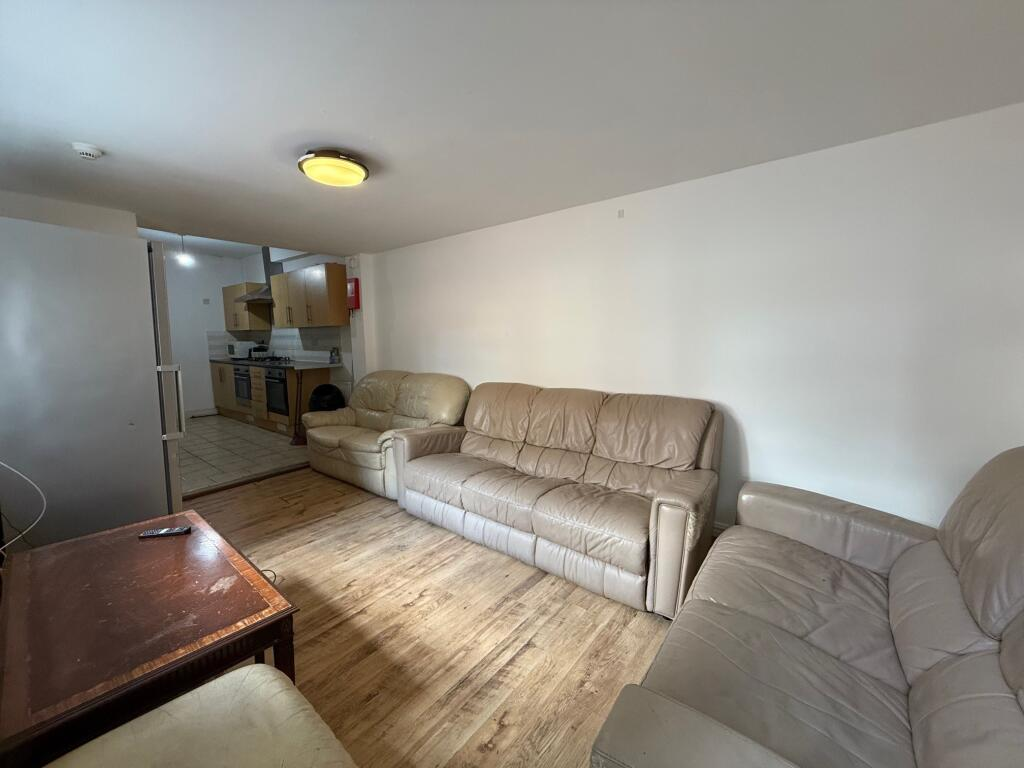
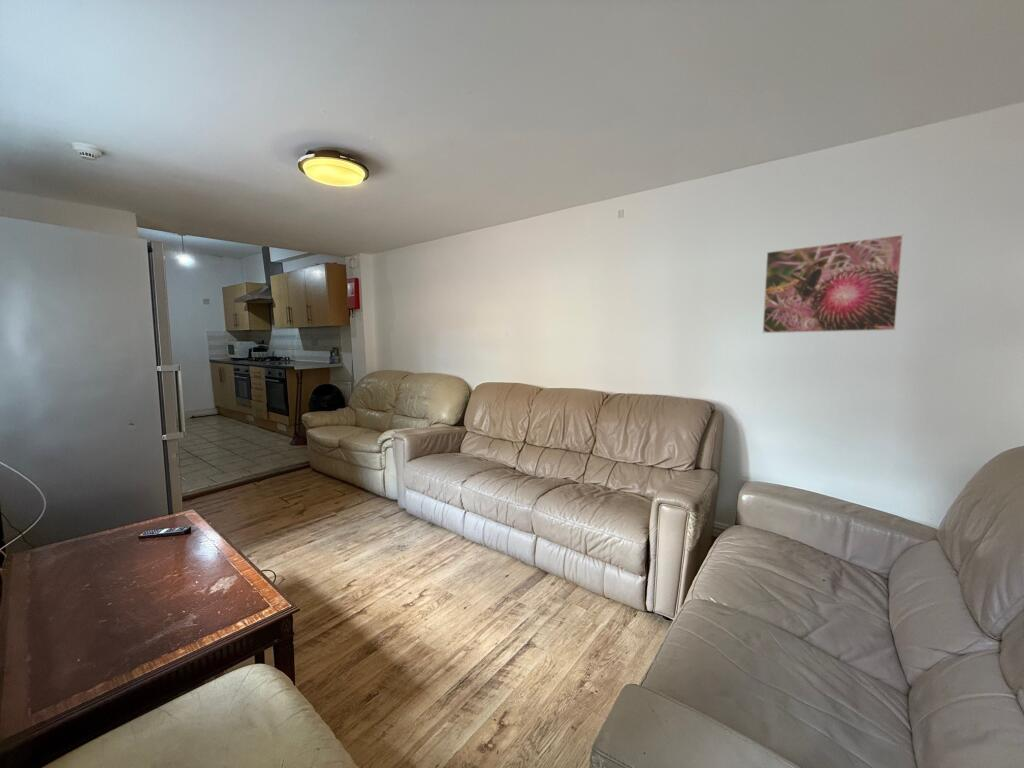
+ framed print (826, 288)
